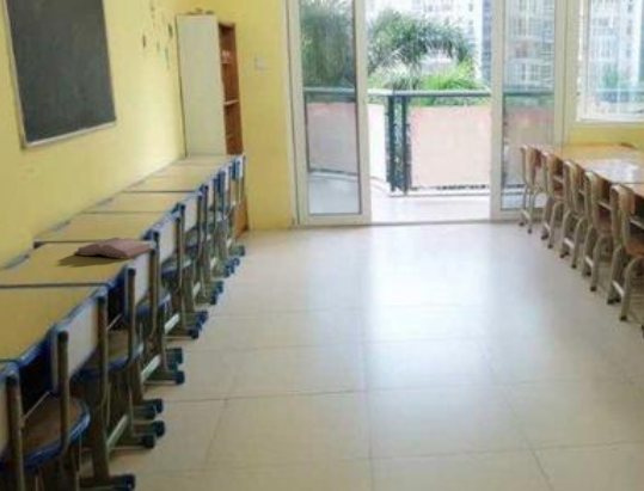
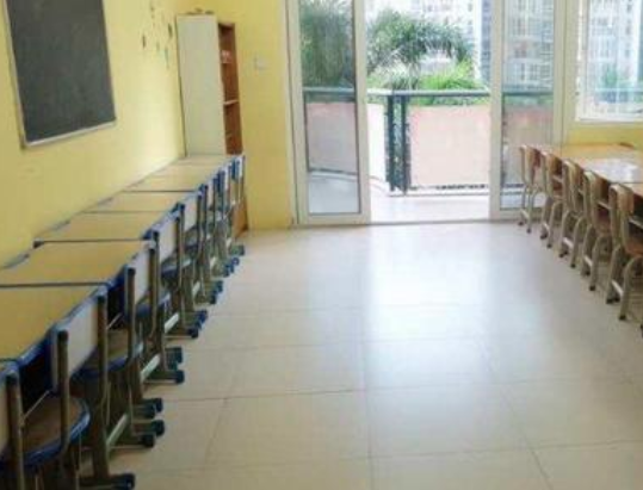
- hardback book (111, 246)
